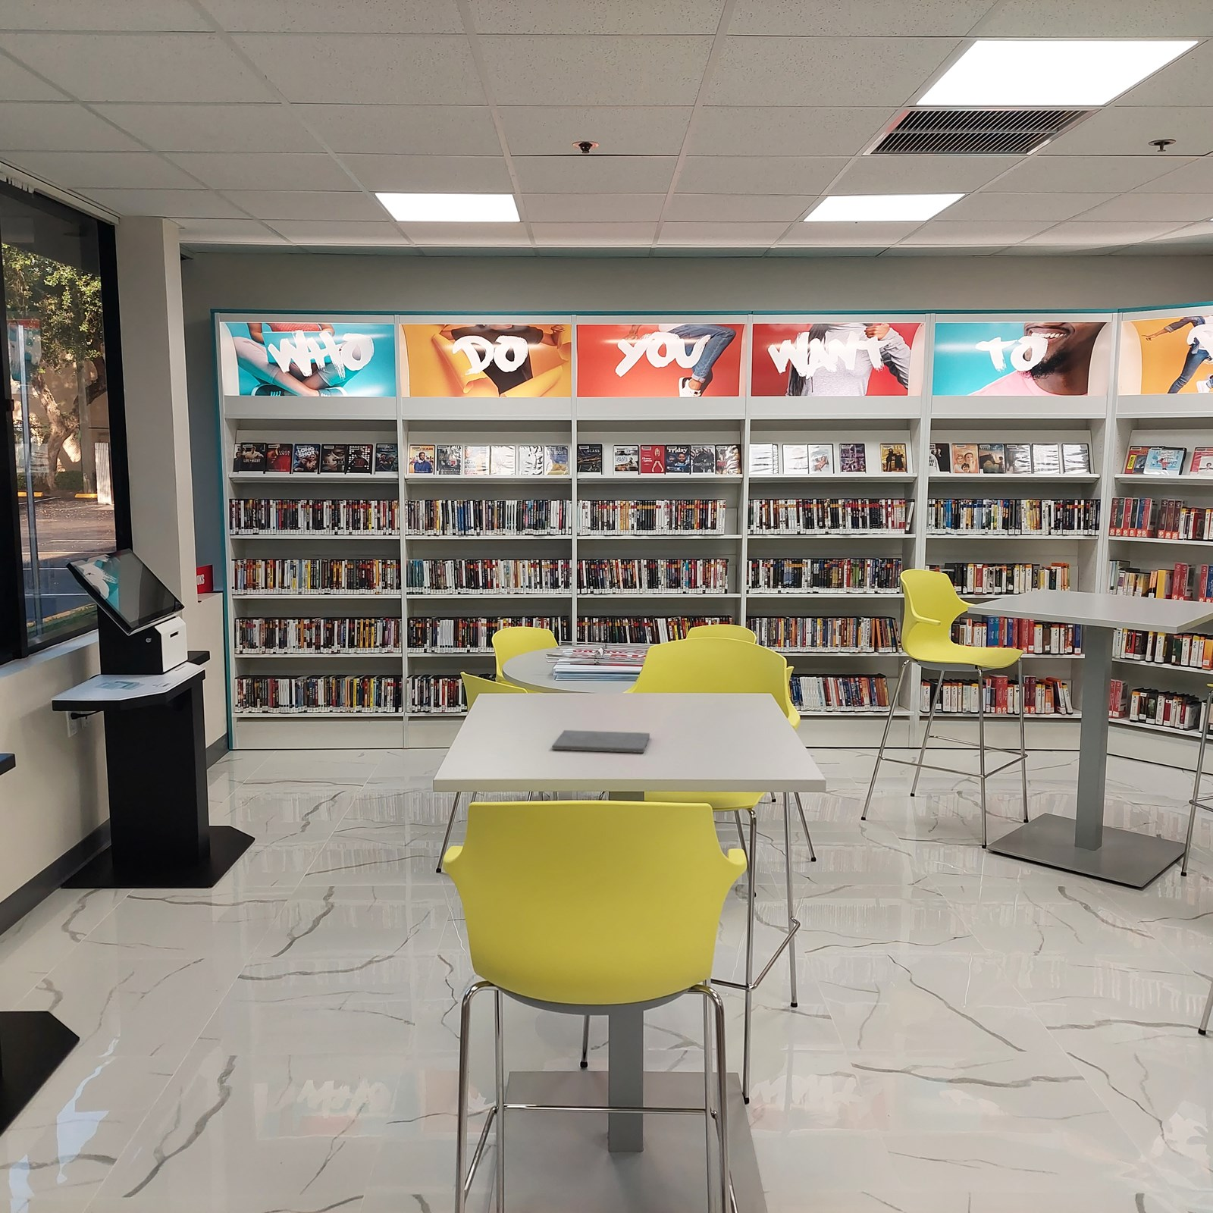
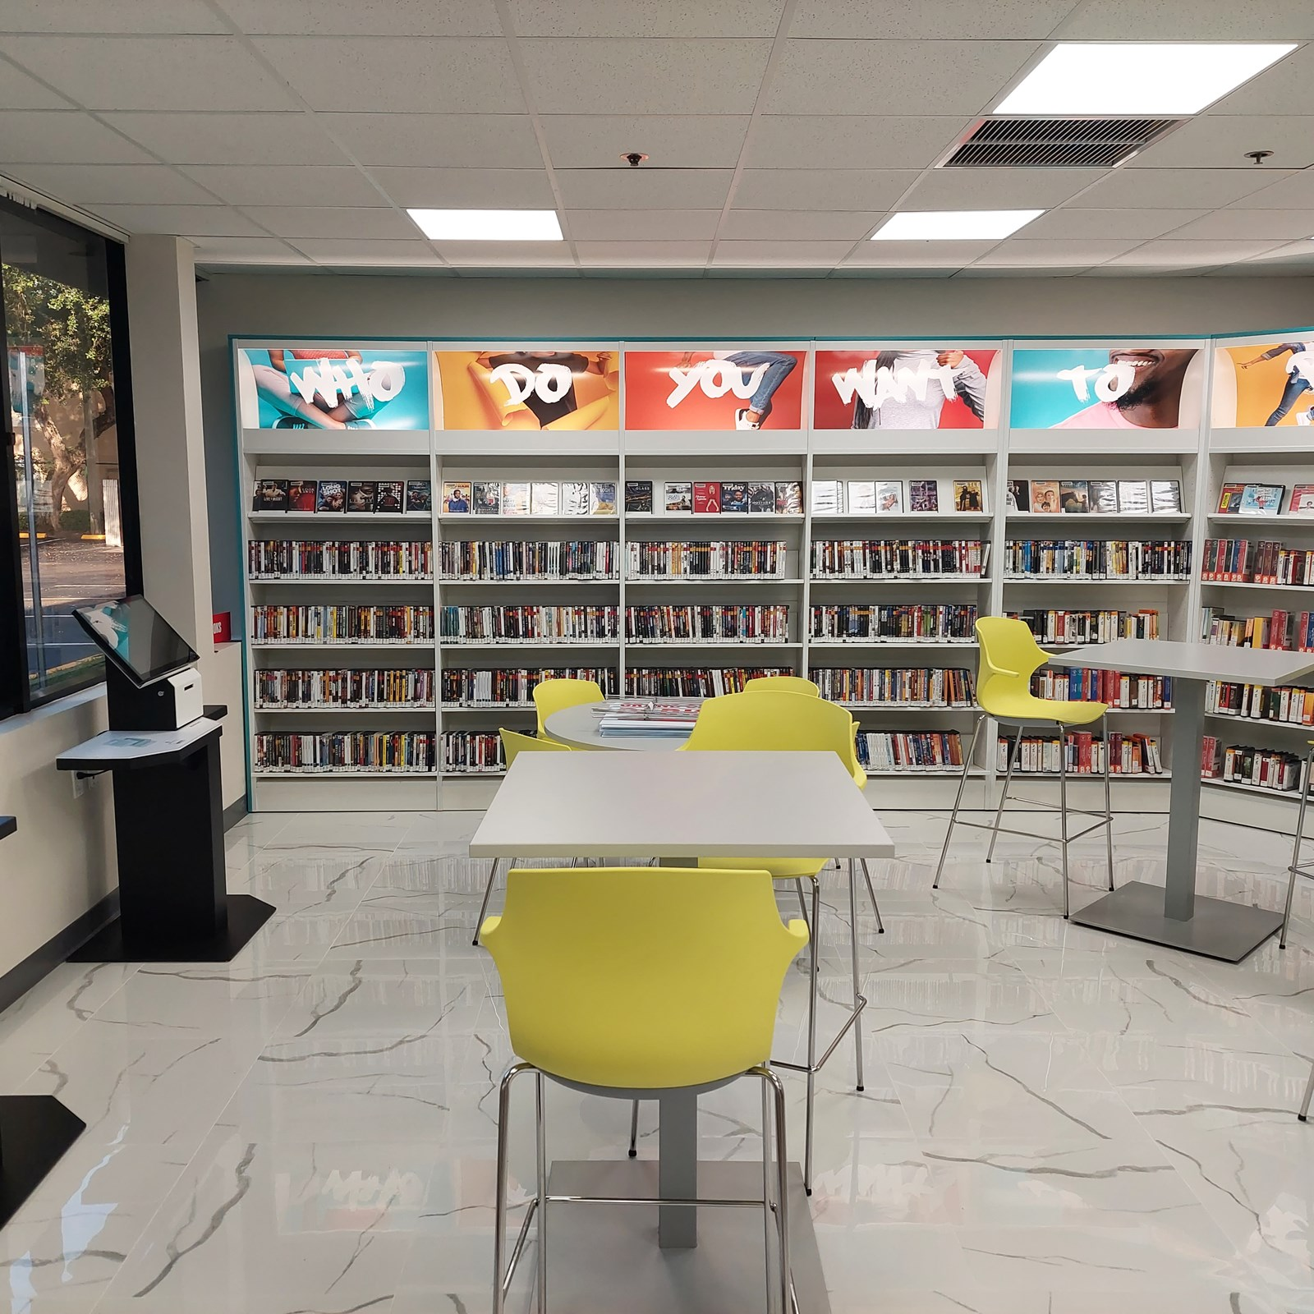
- notepad (602, 741)
